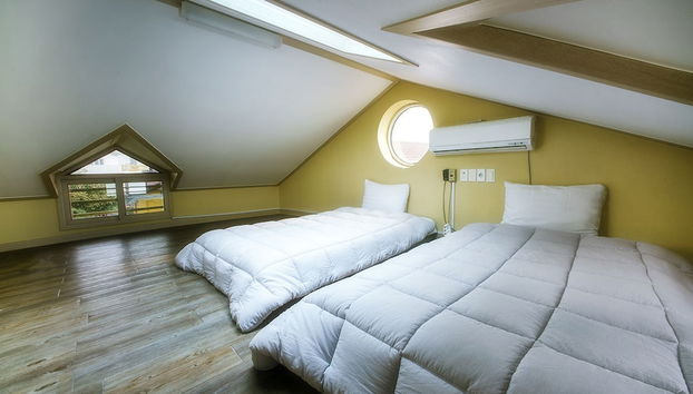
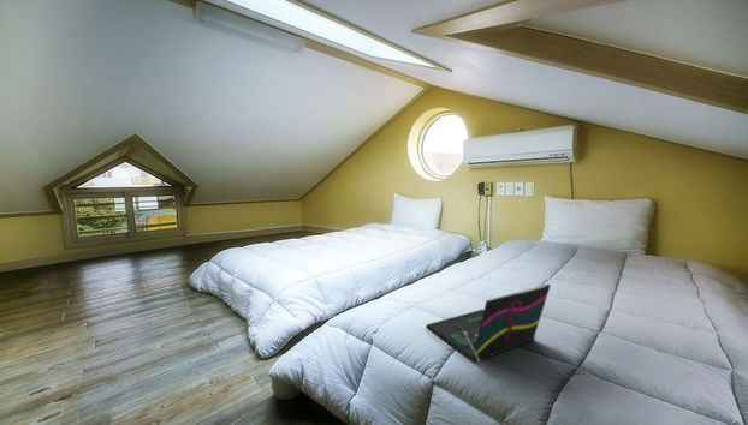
+ laptop (475, 311)
